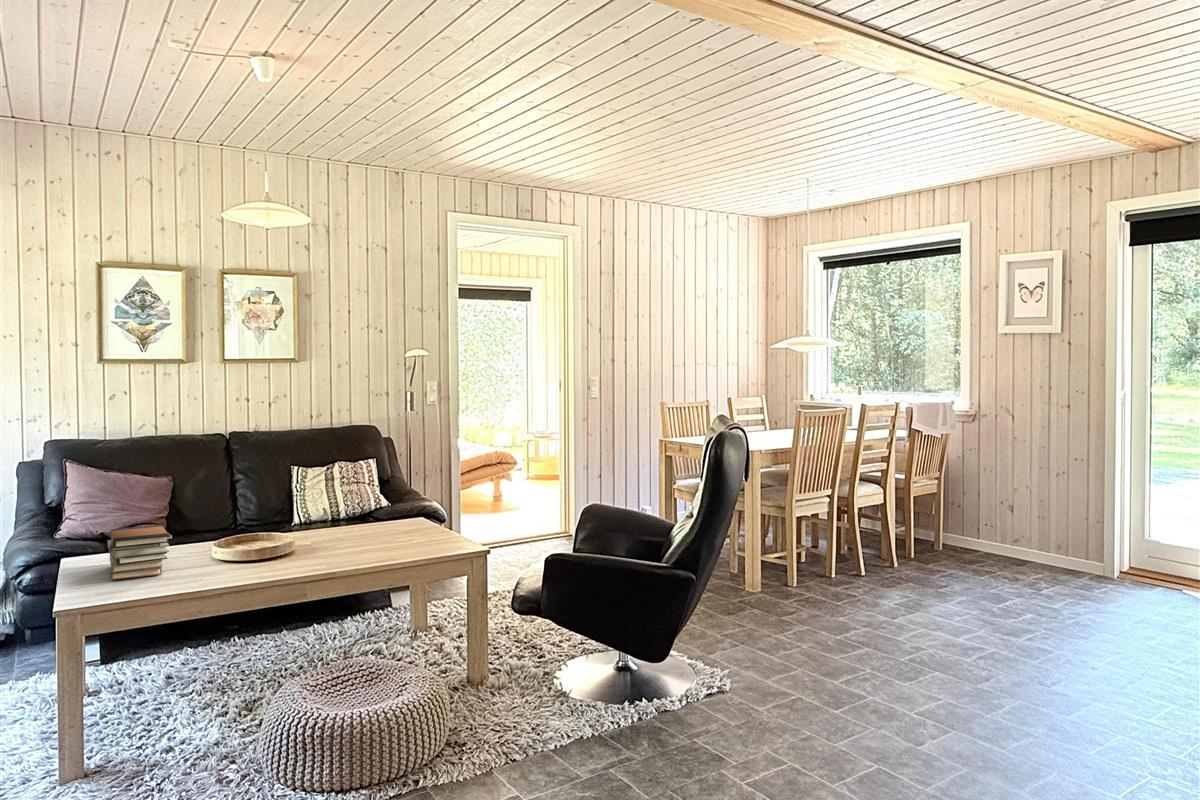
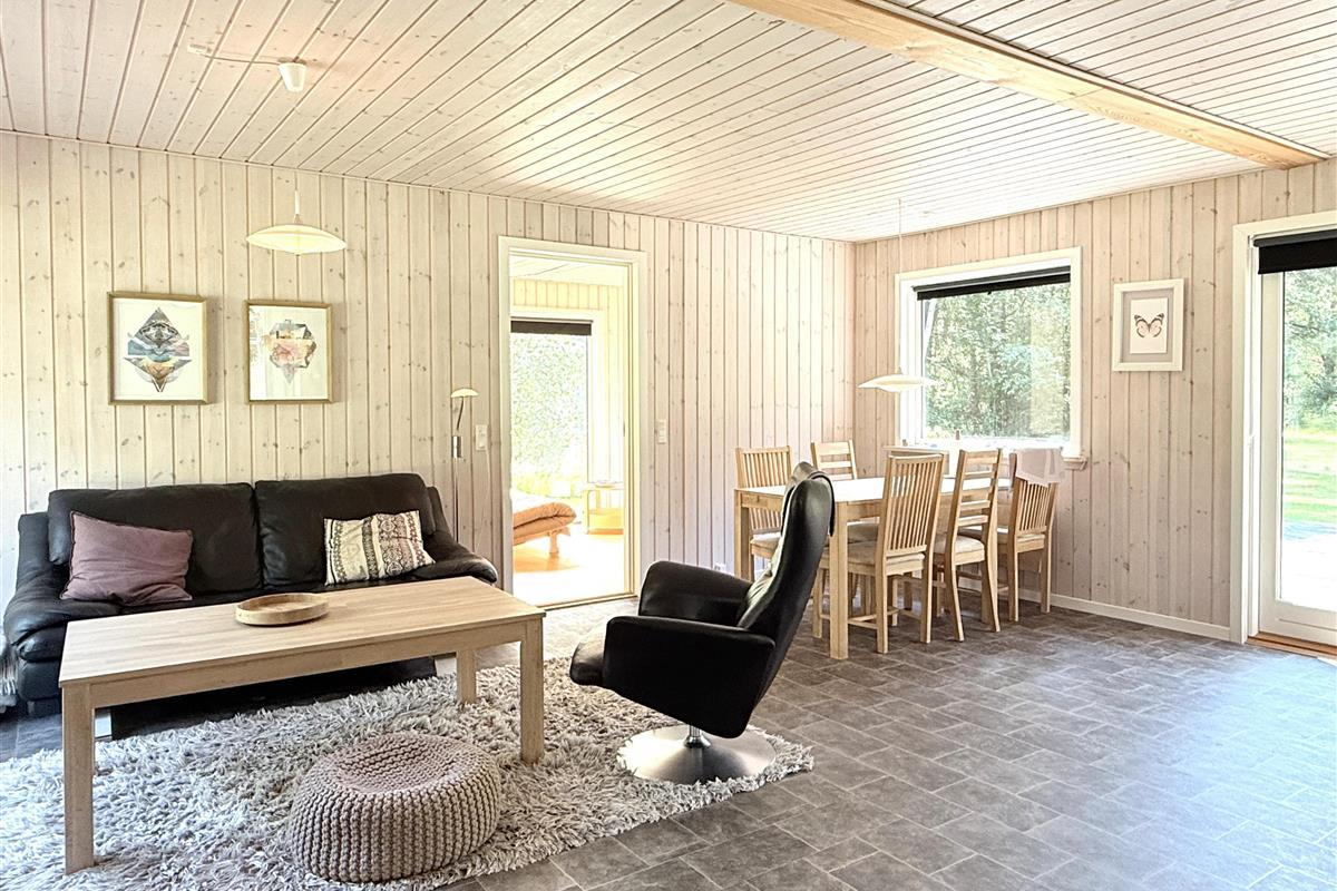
- book stack (138, 550)
